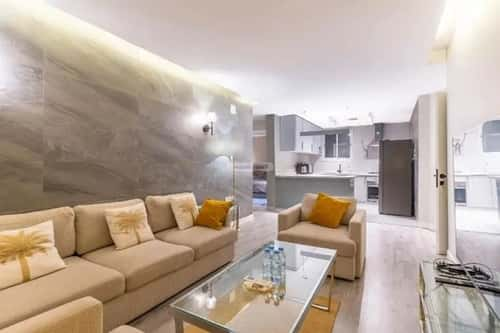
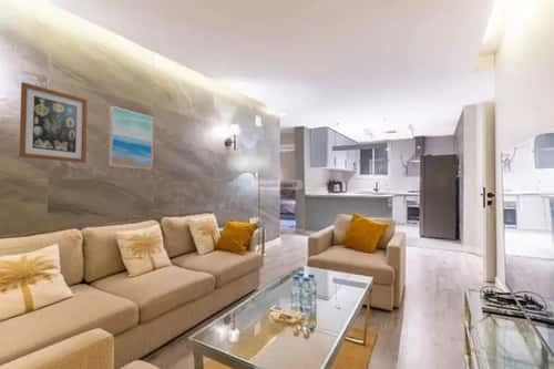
+ wall art (132, 140)
+ wall art (55, 125)
